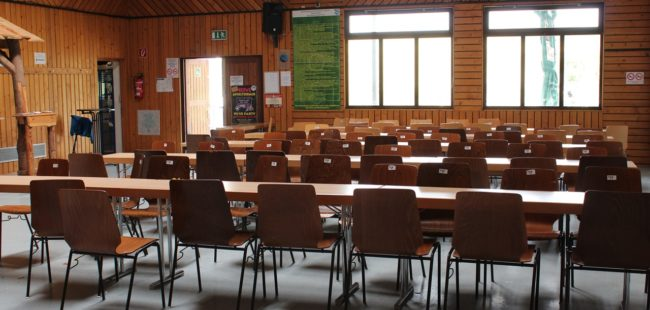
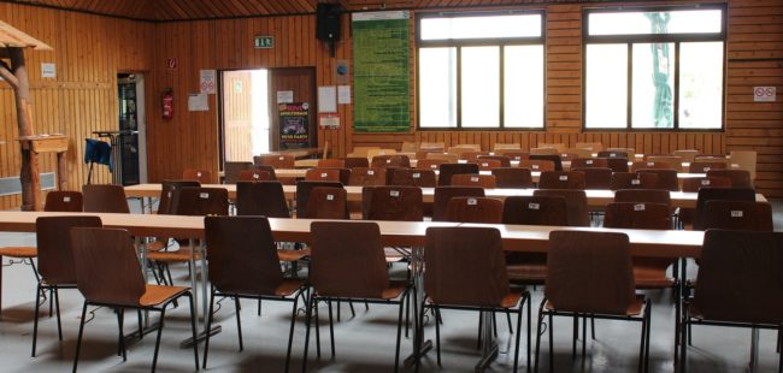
- wall art (148, 122)
